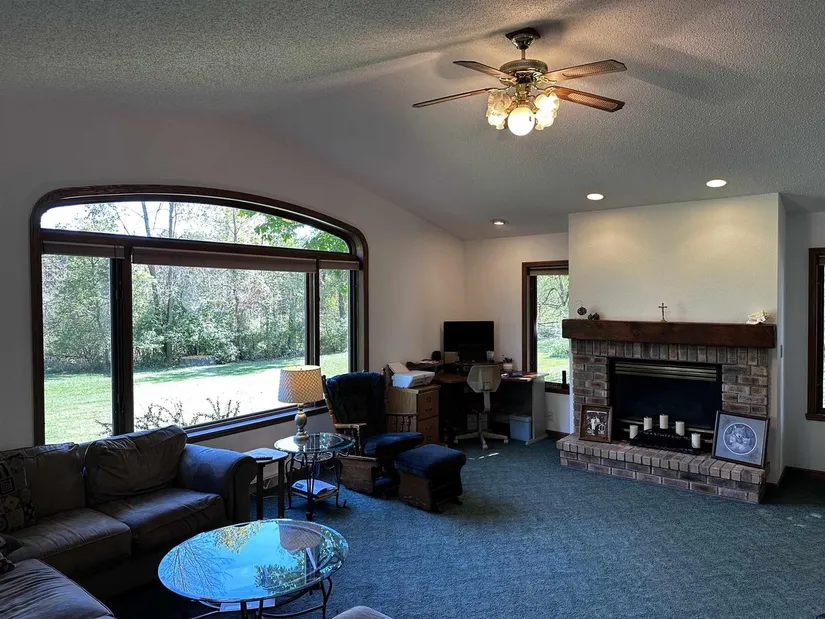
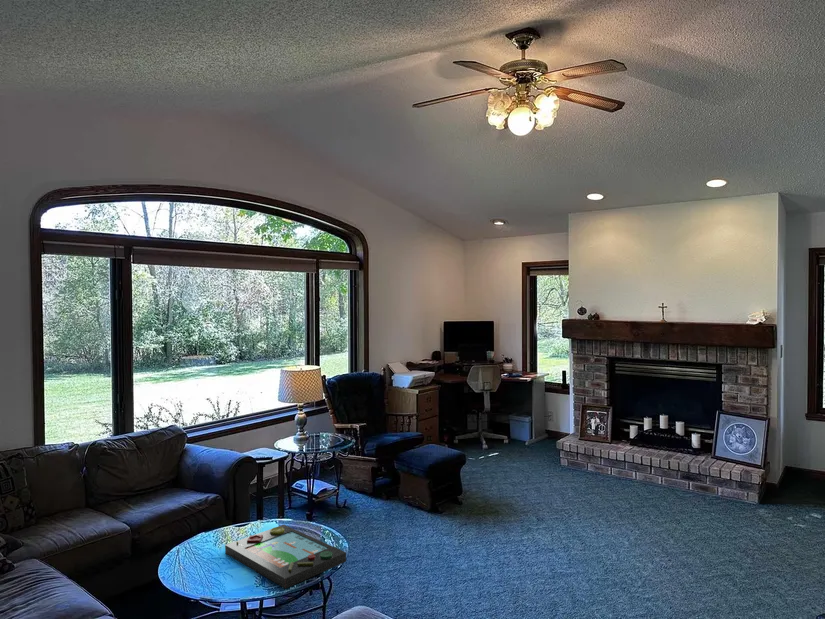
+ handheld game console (285, 551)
